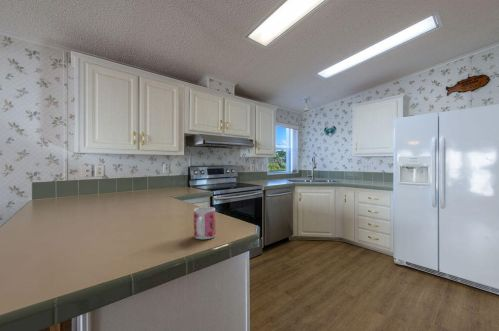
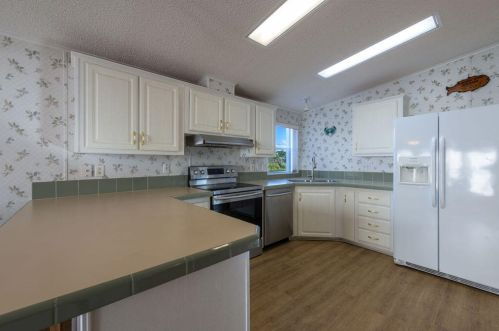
- mug (202, 223)
